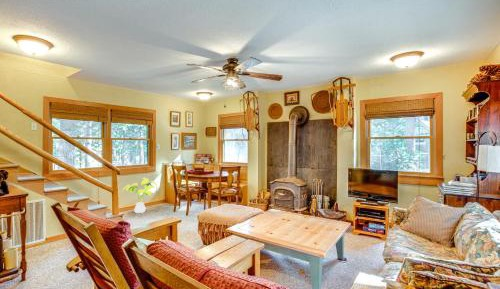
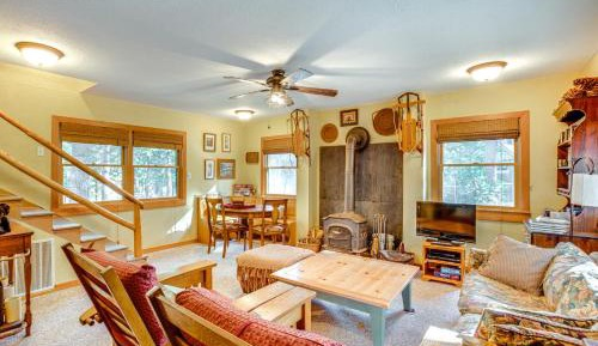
- house plant (144, 194)
